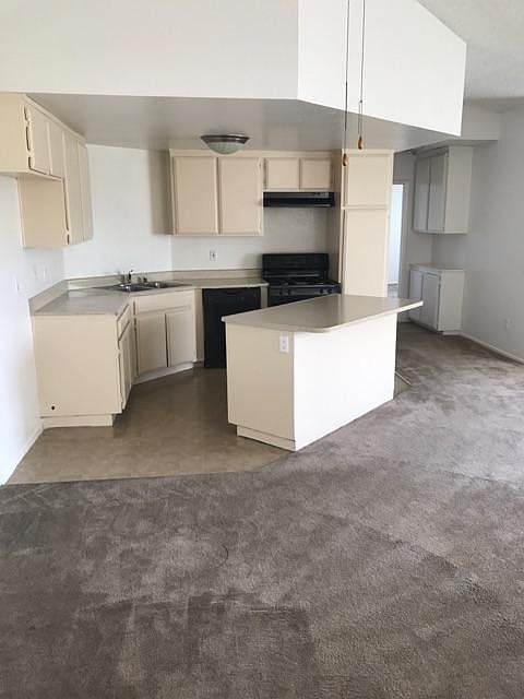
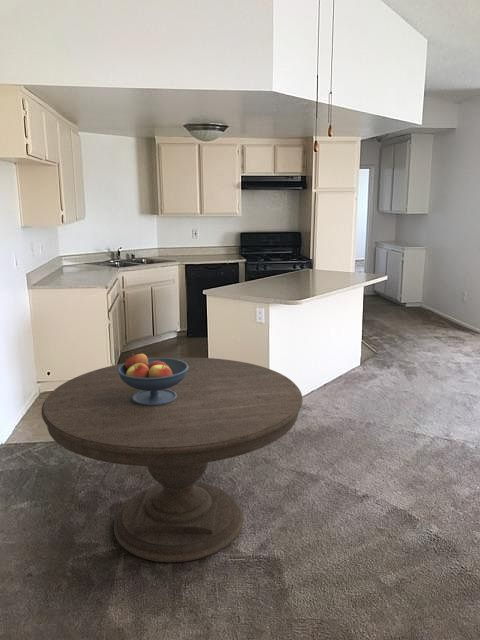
+ fruit bowl (153, 376)
+ dining table (177, 457)
